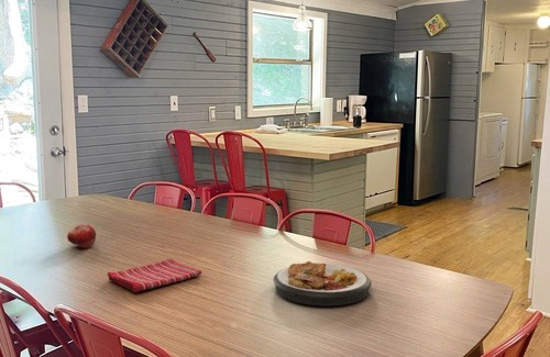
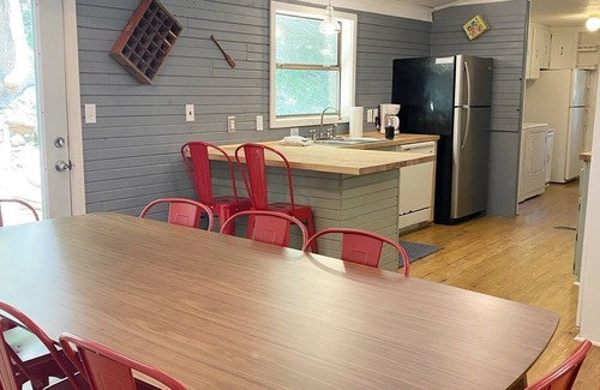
- plate (321, 278)
- dish towel (154, 274)
- fruit (82, 235)
